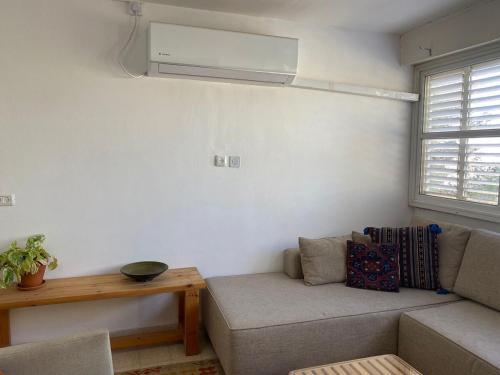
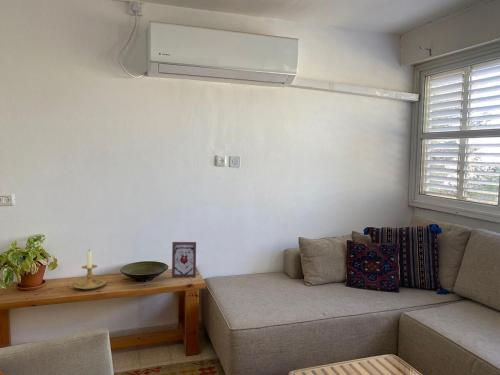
+ candle holder (89, 268)
+ picture frame (184, 258)
